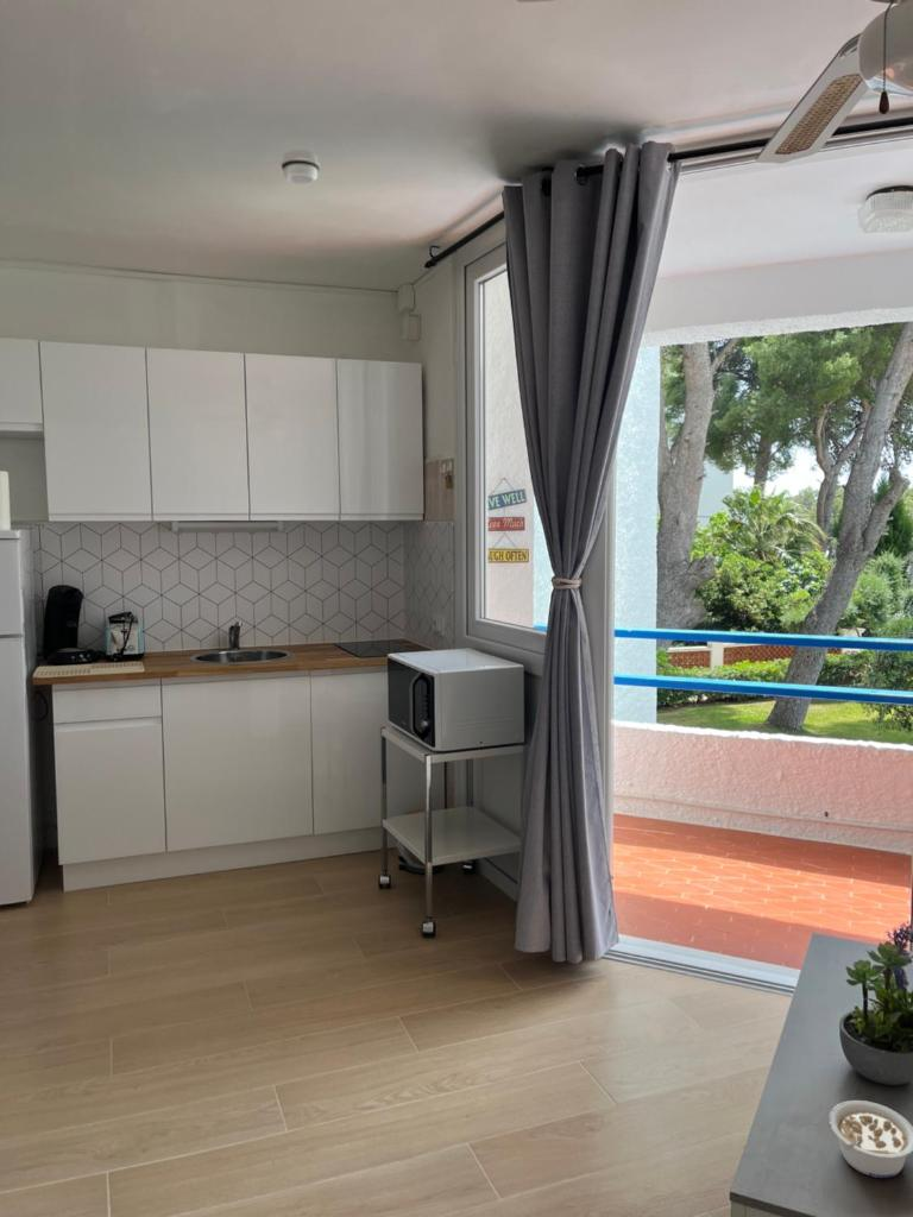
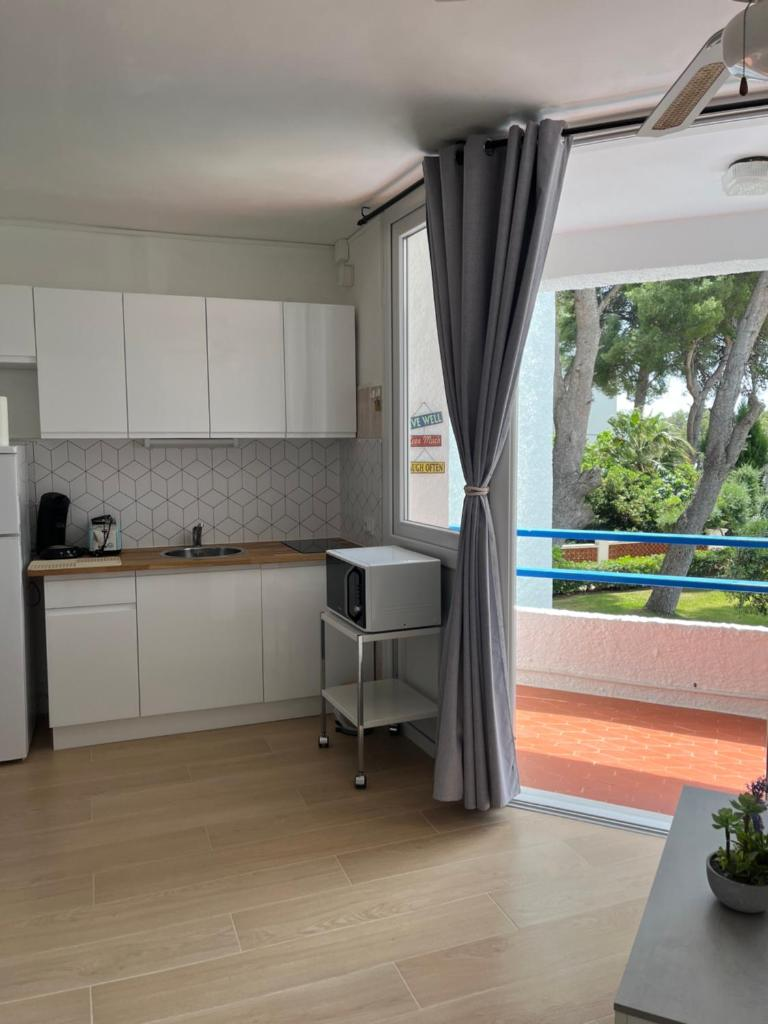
- legume (873, 1141)
- smoke detector (300, 168)
